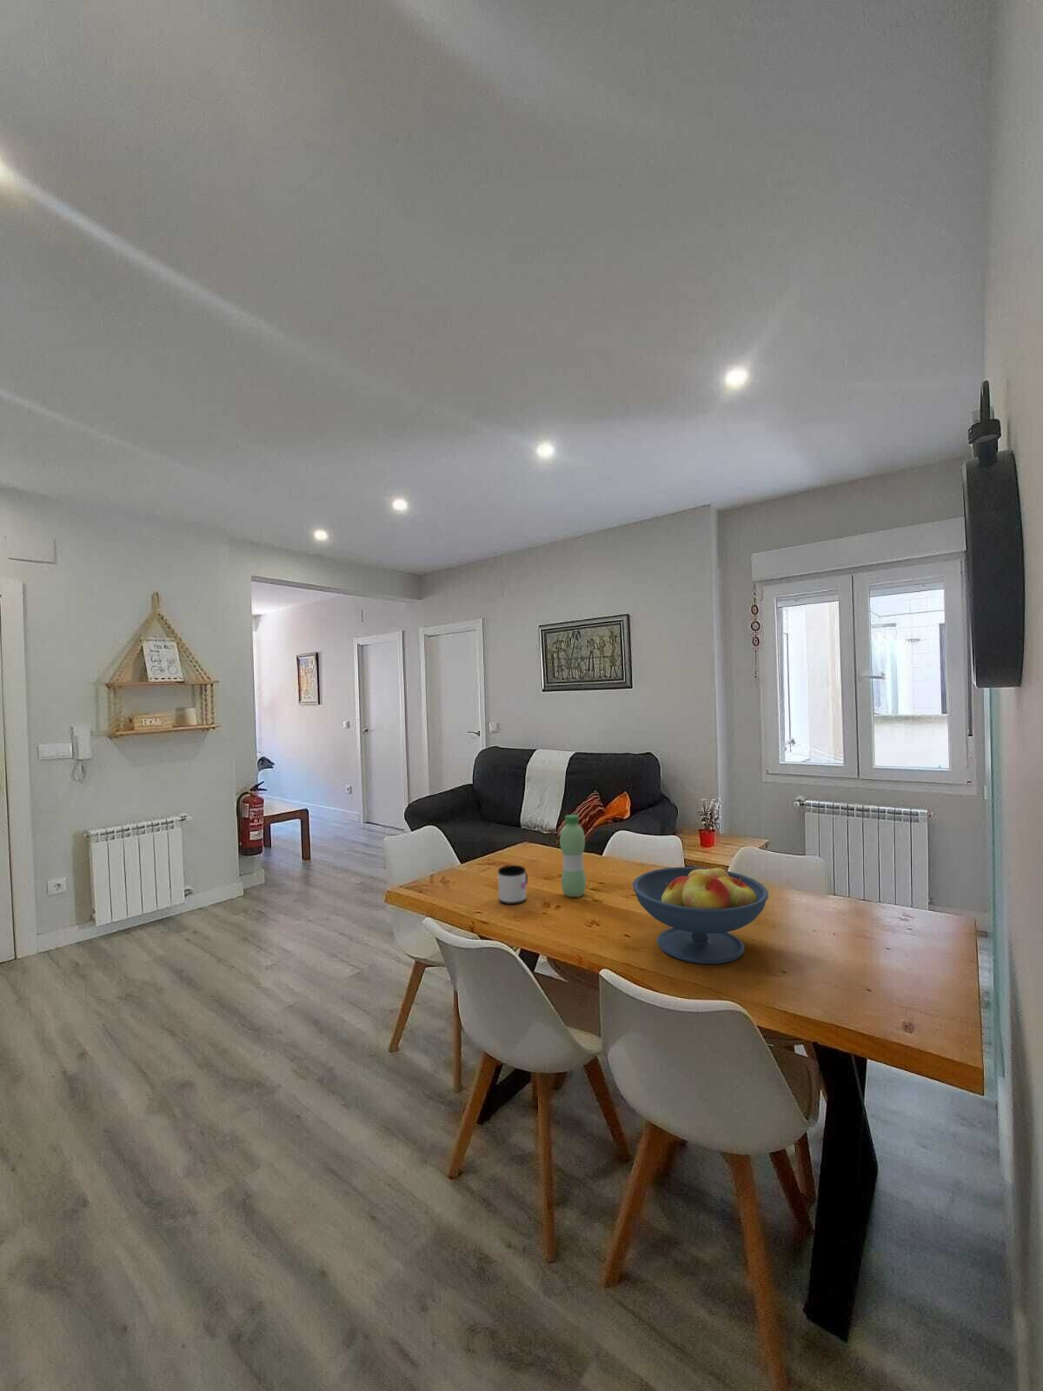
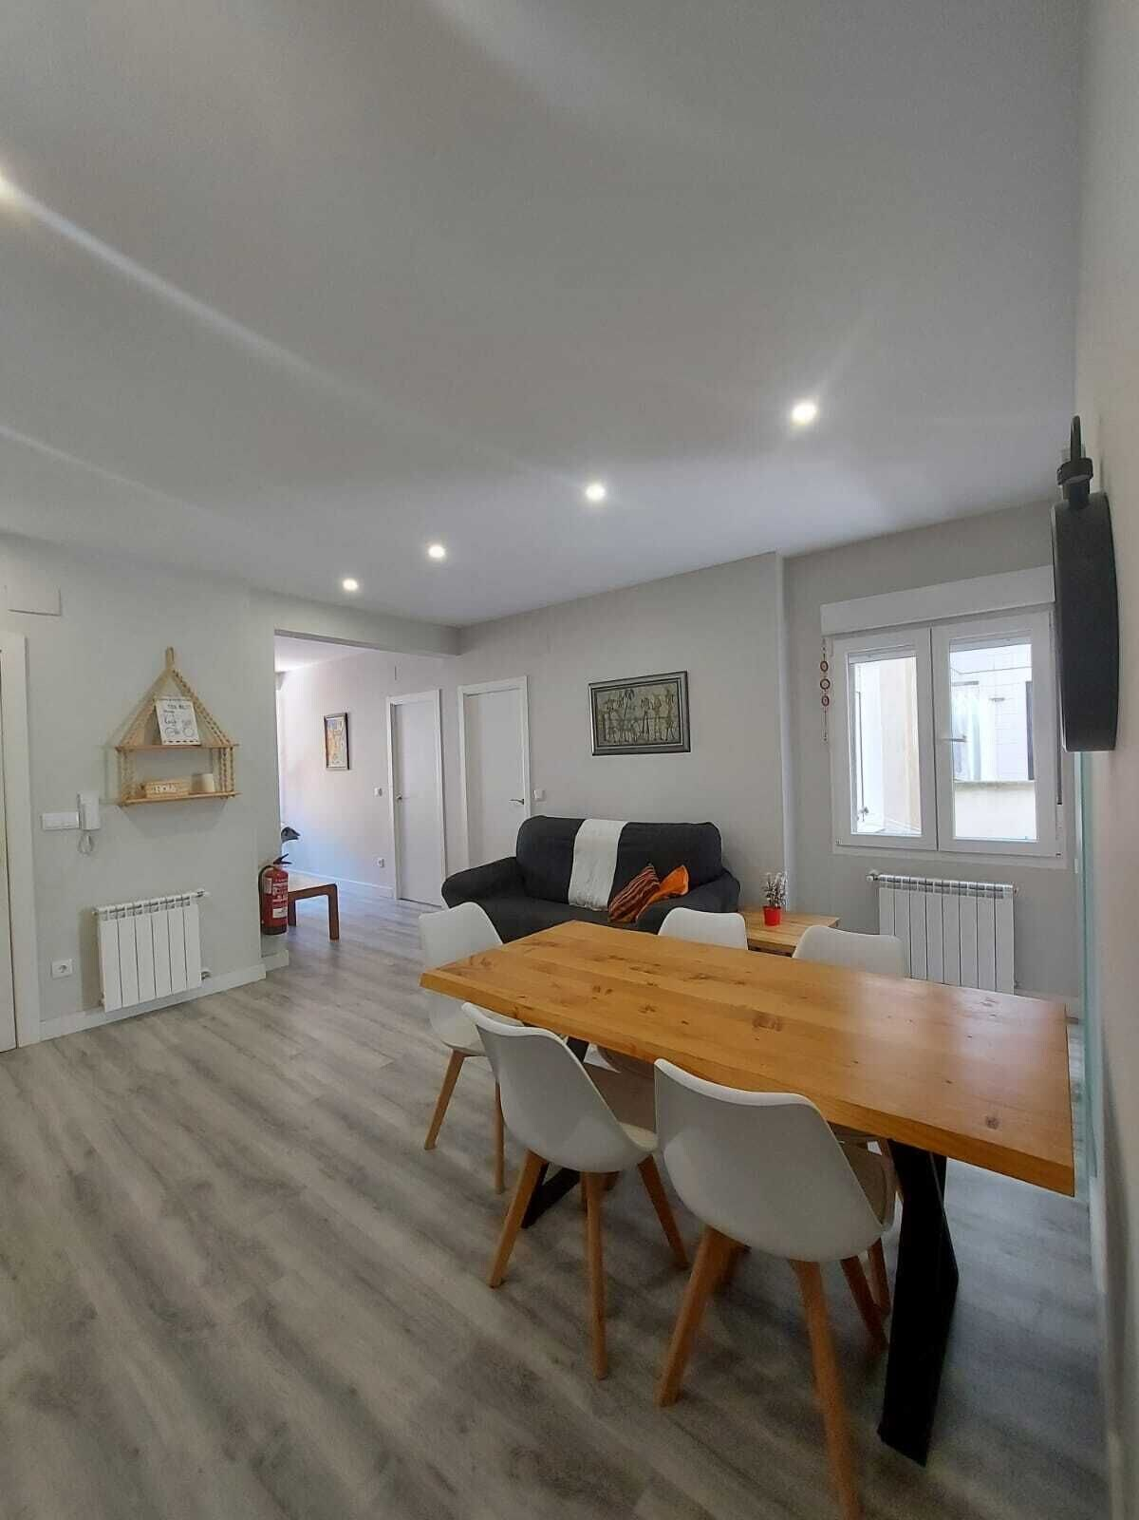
- fruit bowl (699, 905)
- mug (515, 883)
- water bottle (573, 854)
